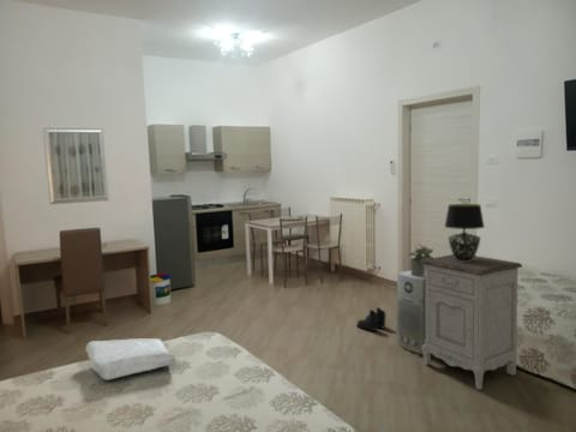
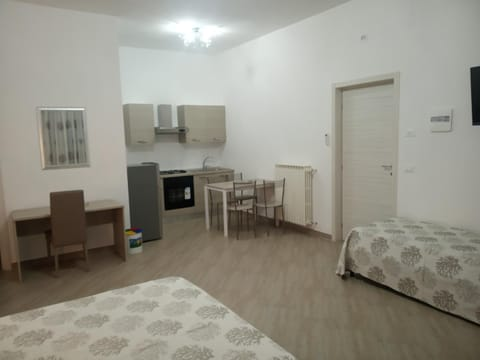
- table lamp (463, 232)
- air purifier (421, 308)
- nightstand (464, 317)
- soap bar (130, 355)
- boots (371, 317)
- potted plant (421, 259)
